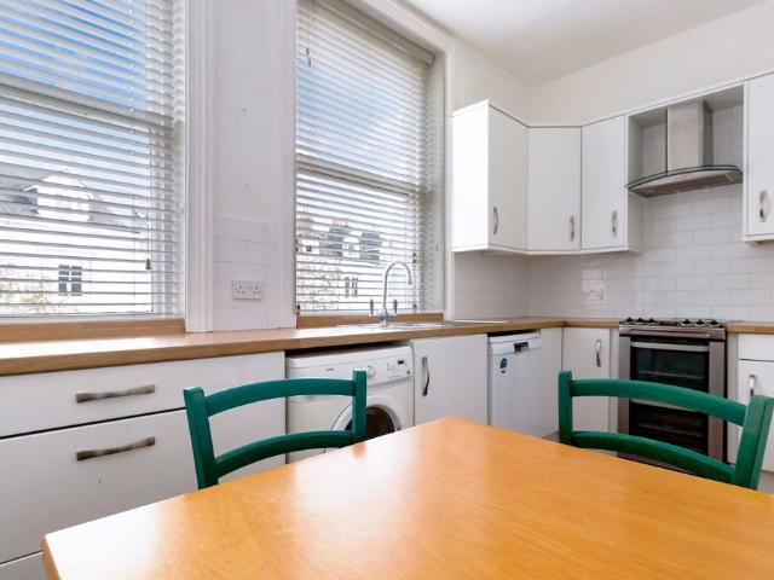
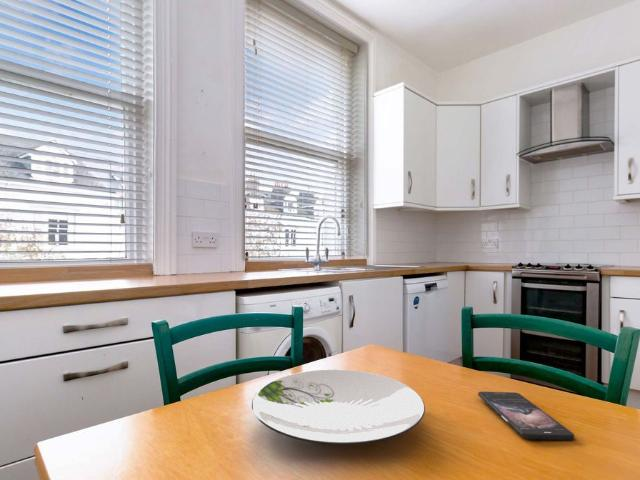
+ plate (337, 408)
+ smartphone (520, 412)
